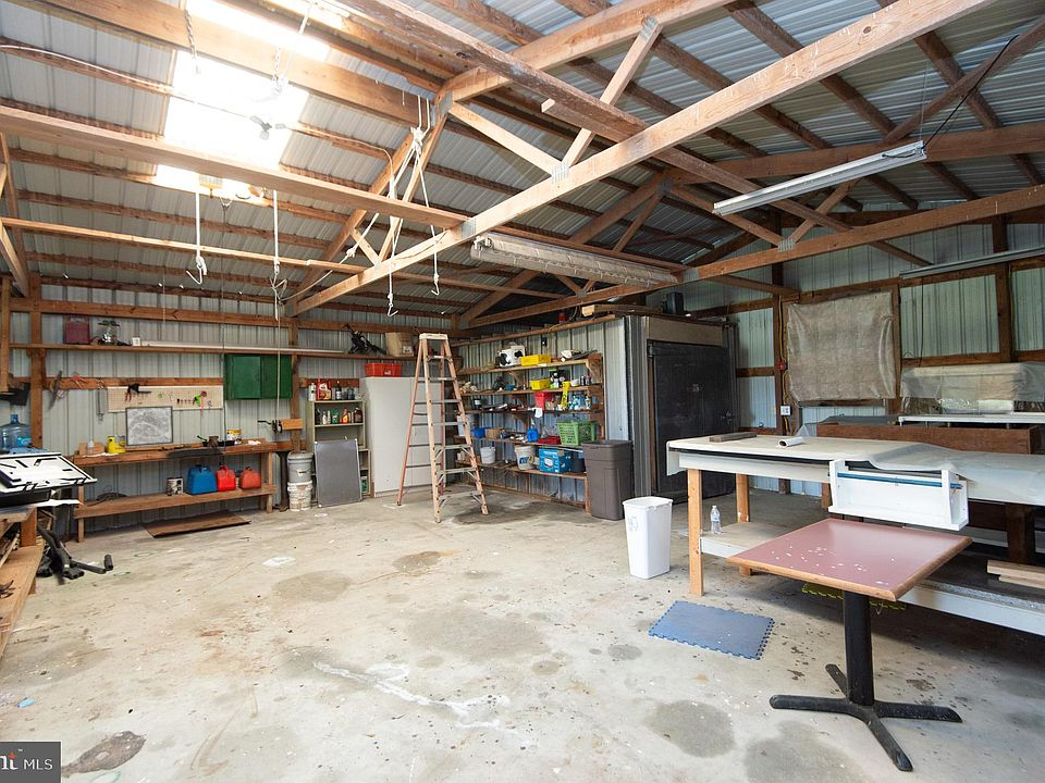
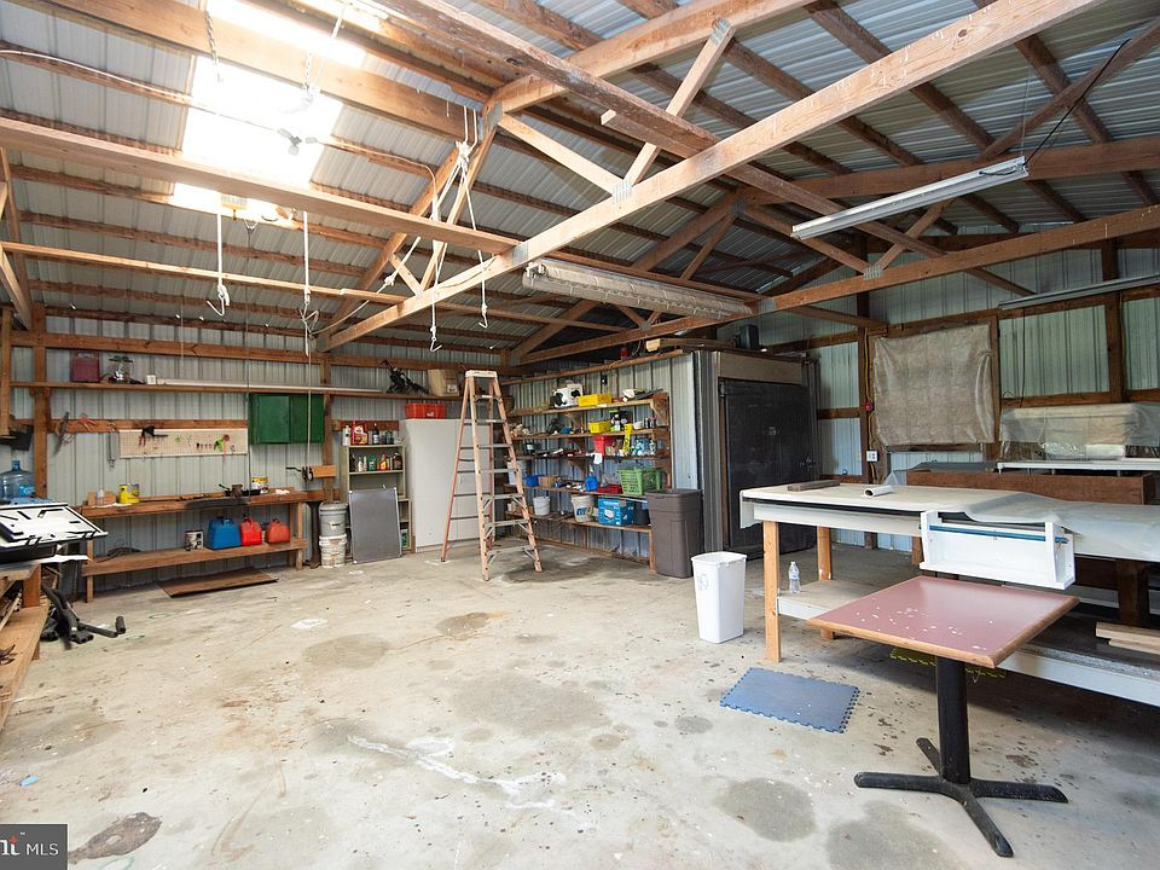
- wall art (149, 425)
